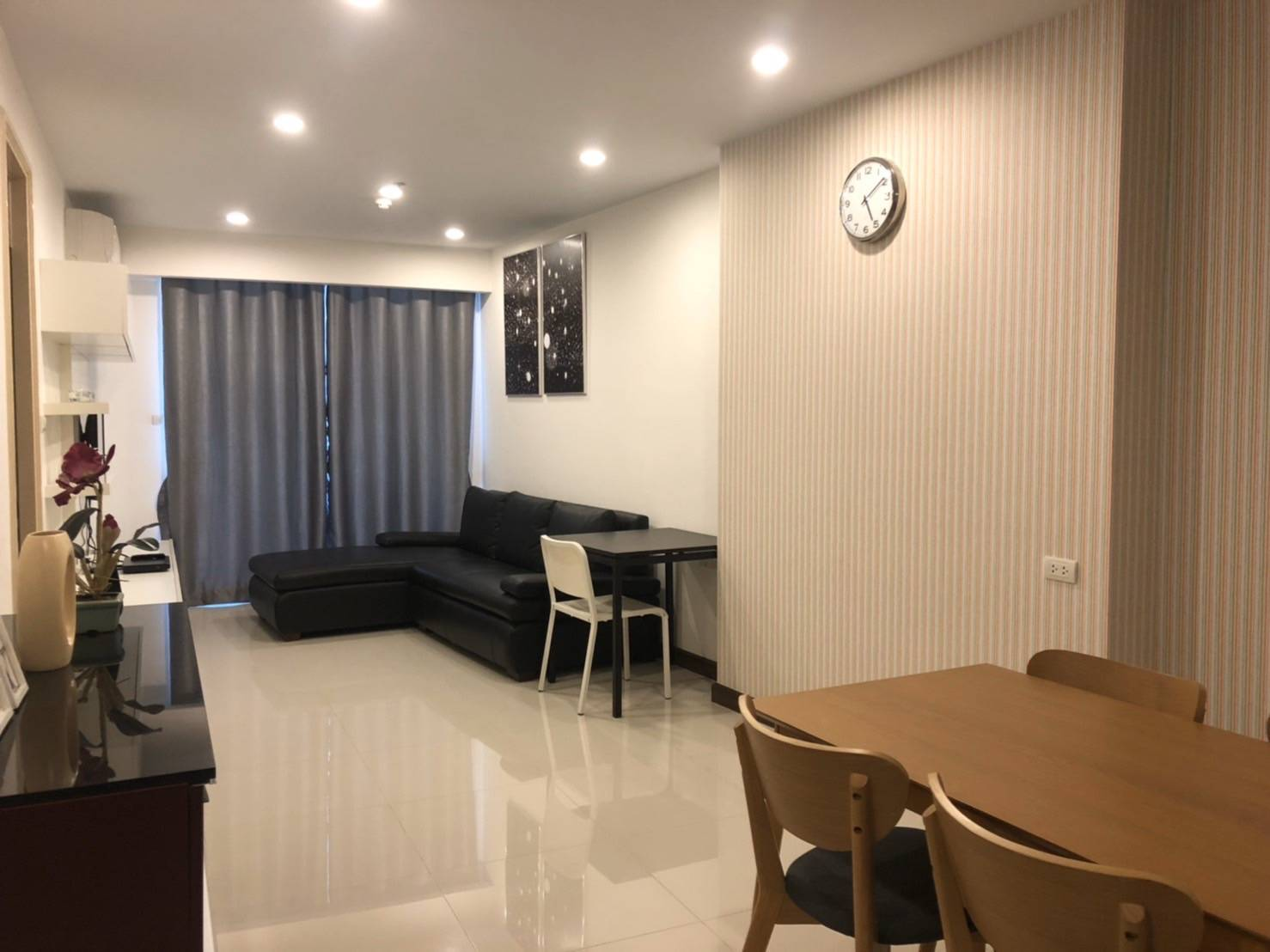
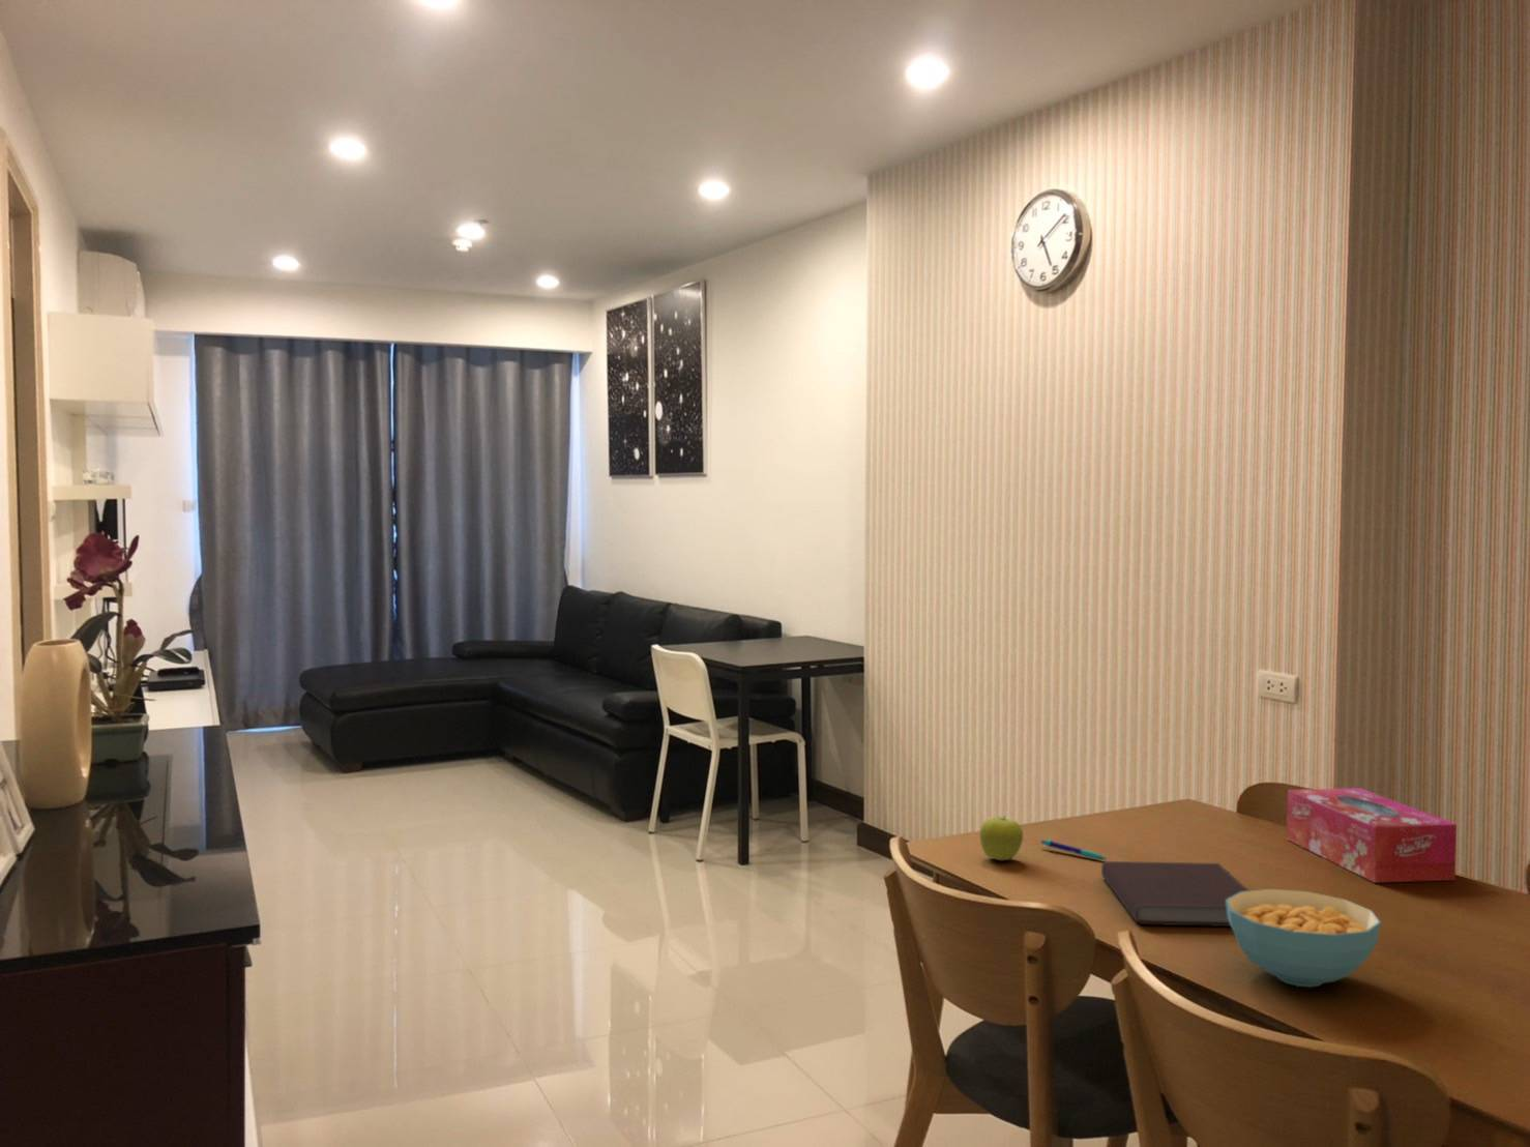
+ notebook (1179, 892)
+ pen (1073, 849)
+ tissue box (1366, 833)
+ cereal bowl (1300, 945)
+ fruit (1001, 837)
